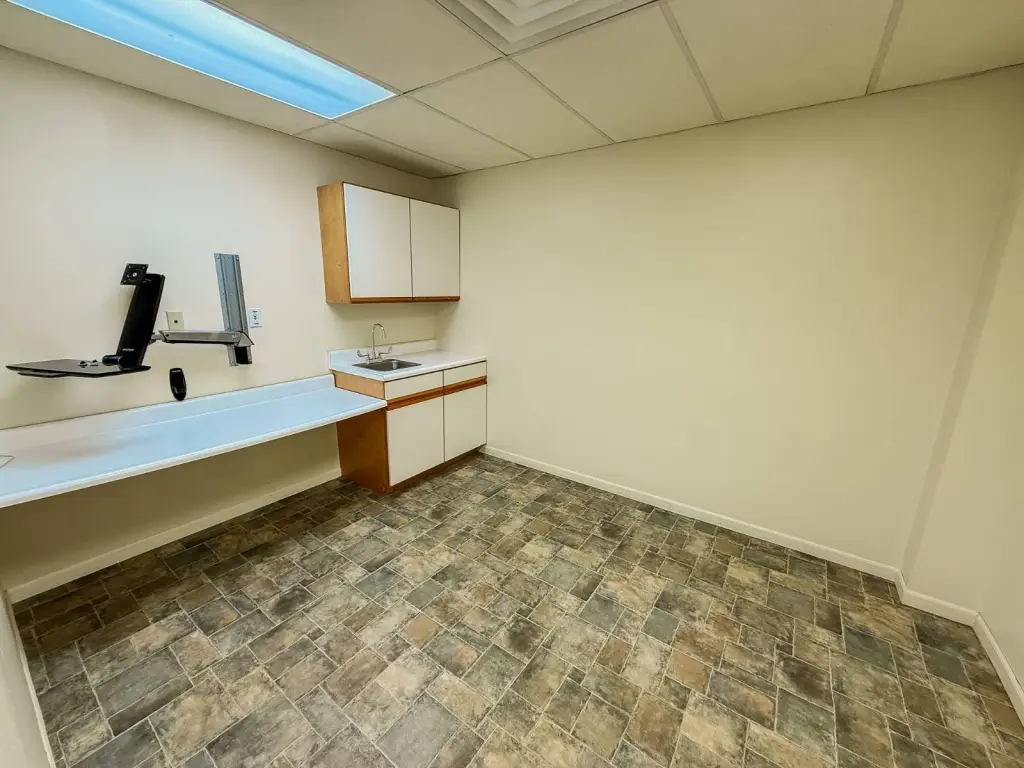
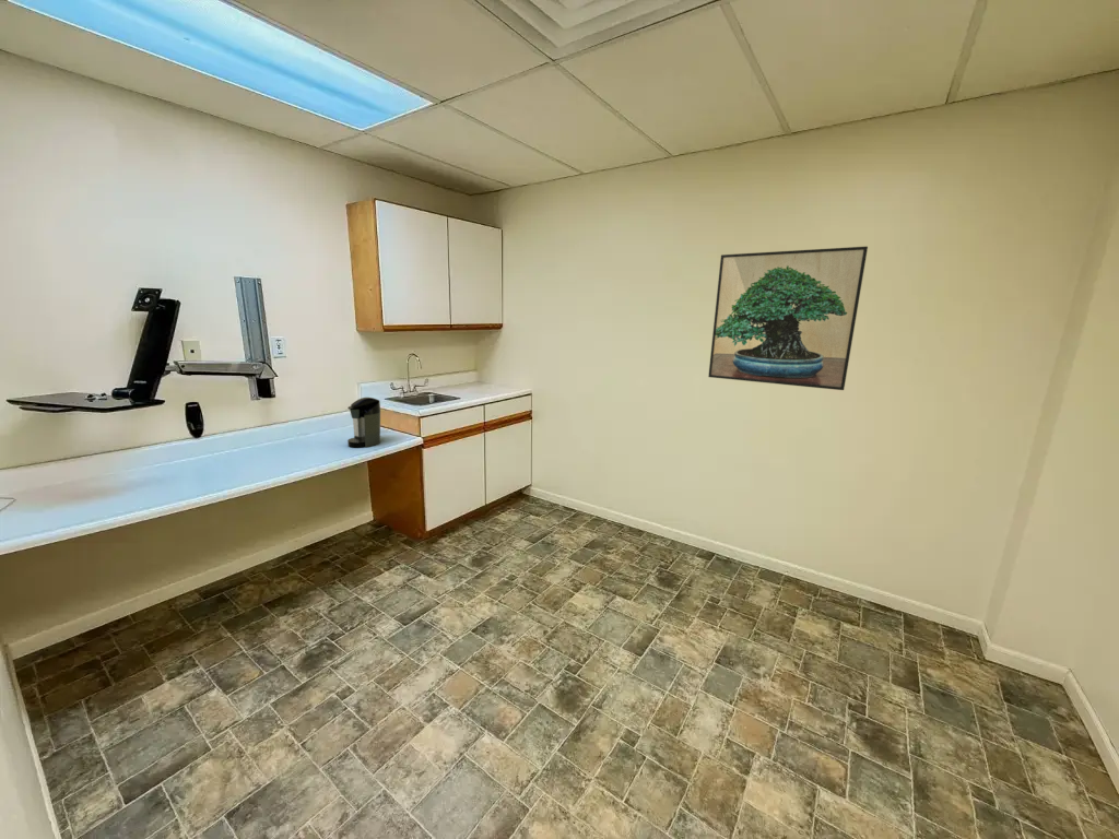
+ coffee maker (362, 418)
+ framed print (779, 319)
